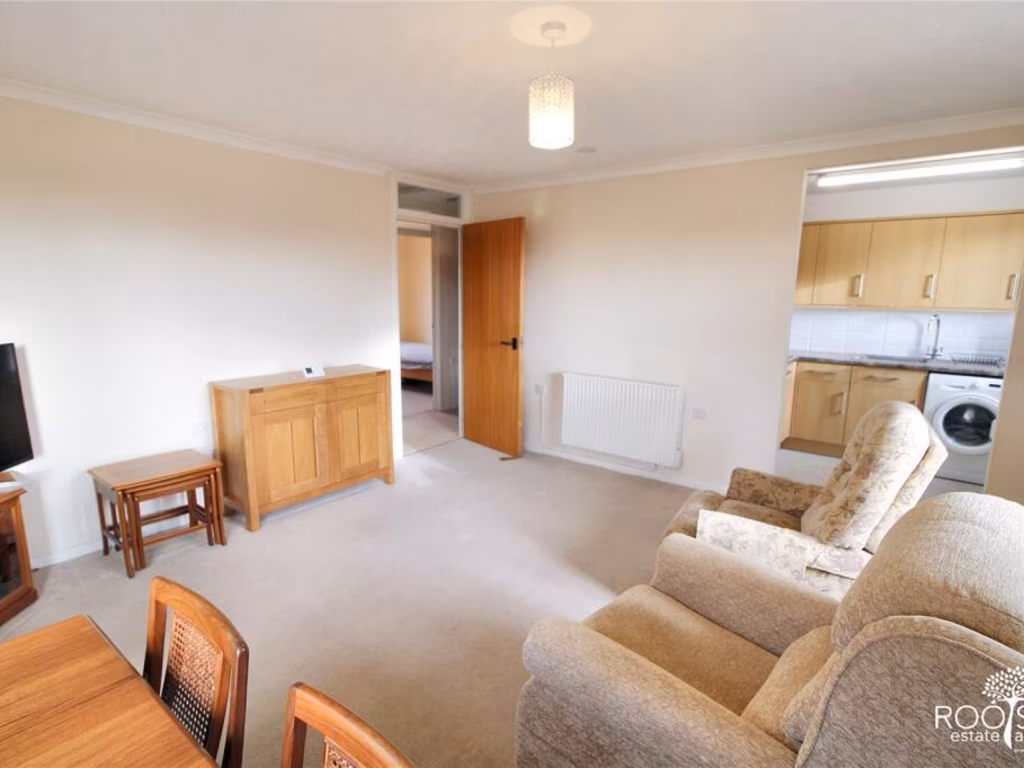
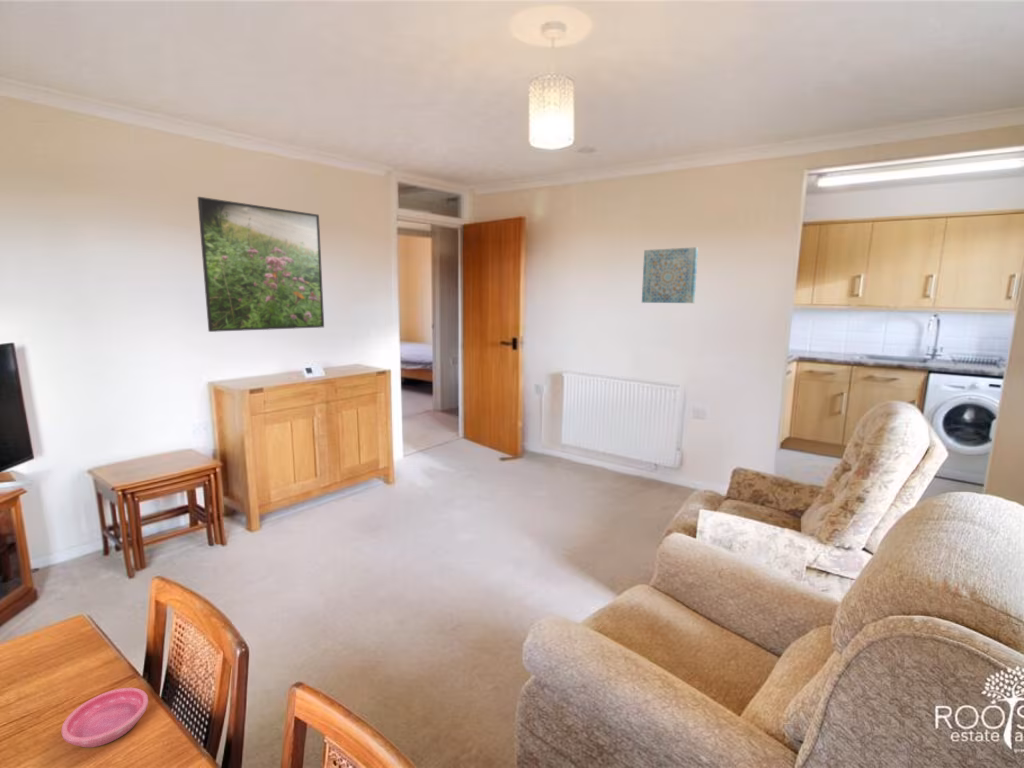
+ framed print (267, 269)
+ wall art (668, 276)
+ saucer (107, 719)
